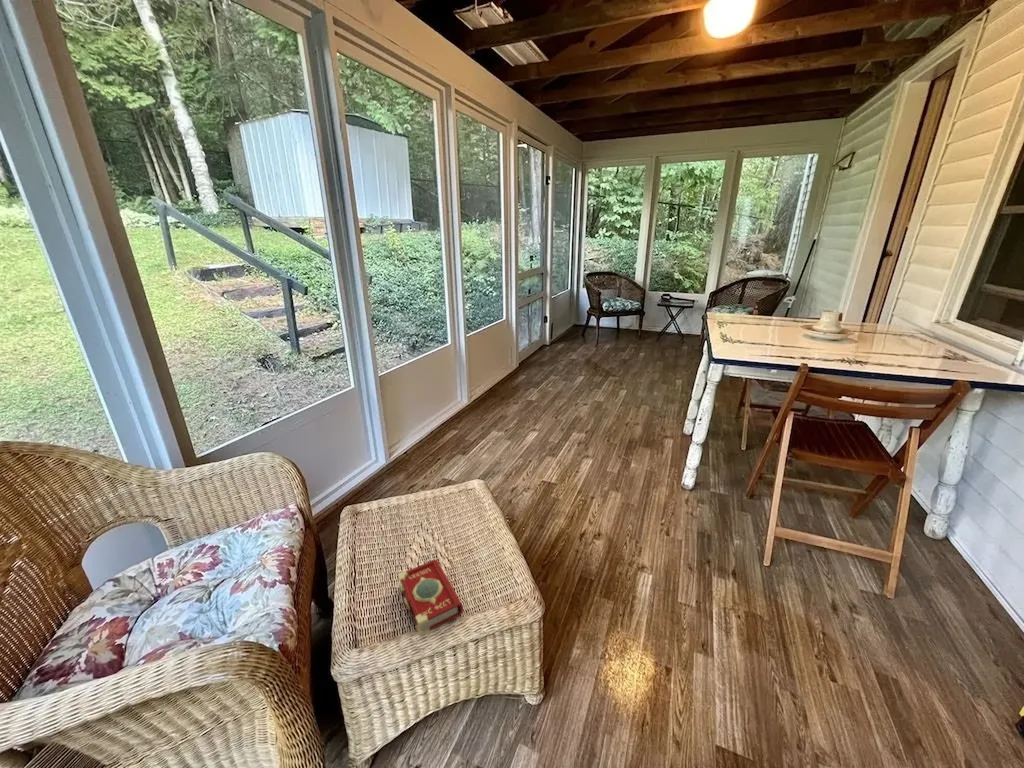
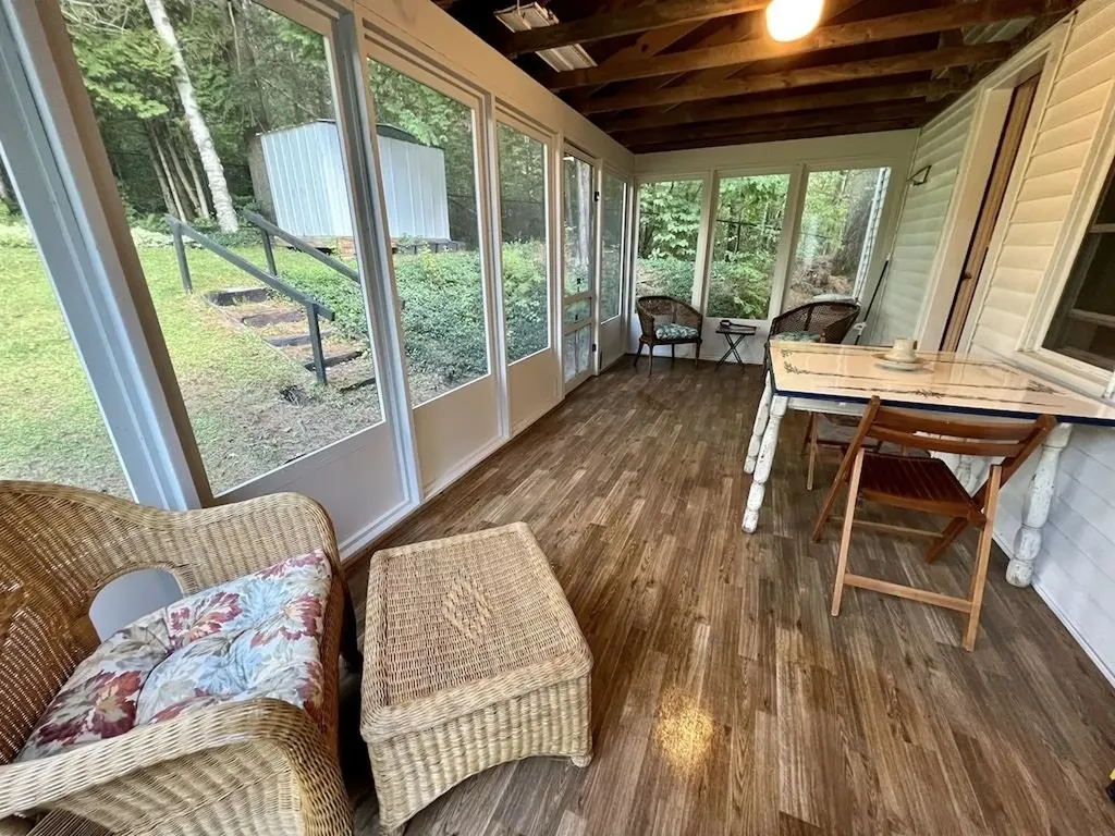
- book (426, 590)
